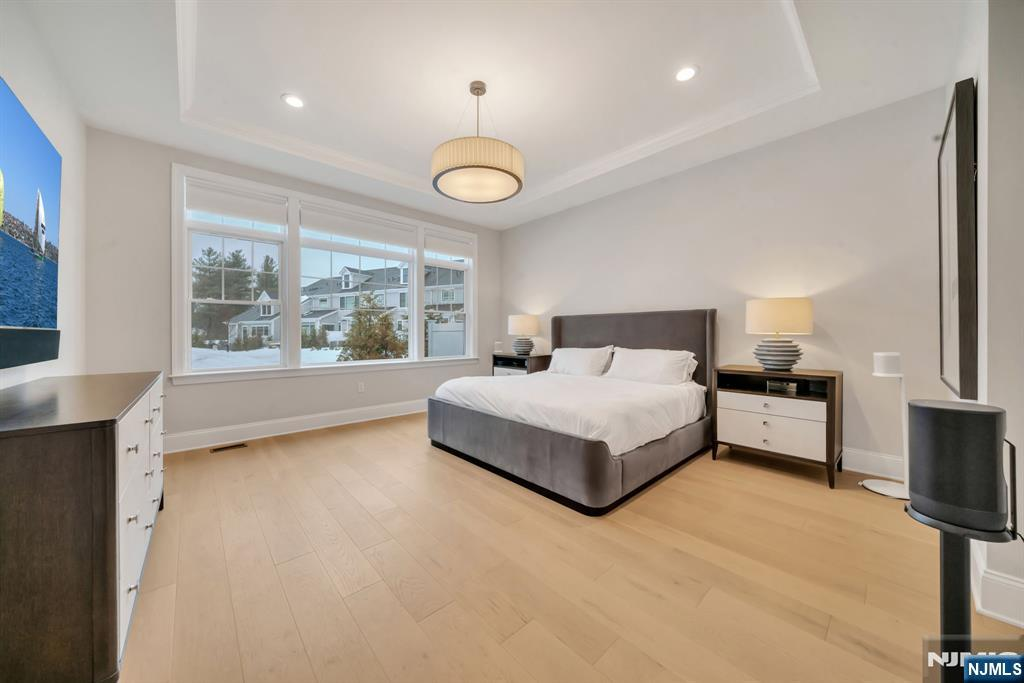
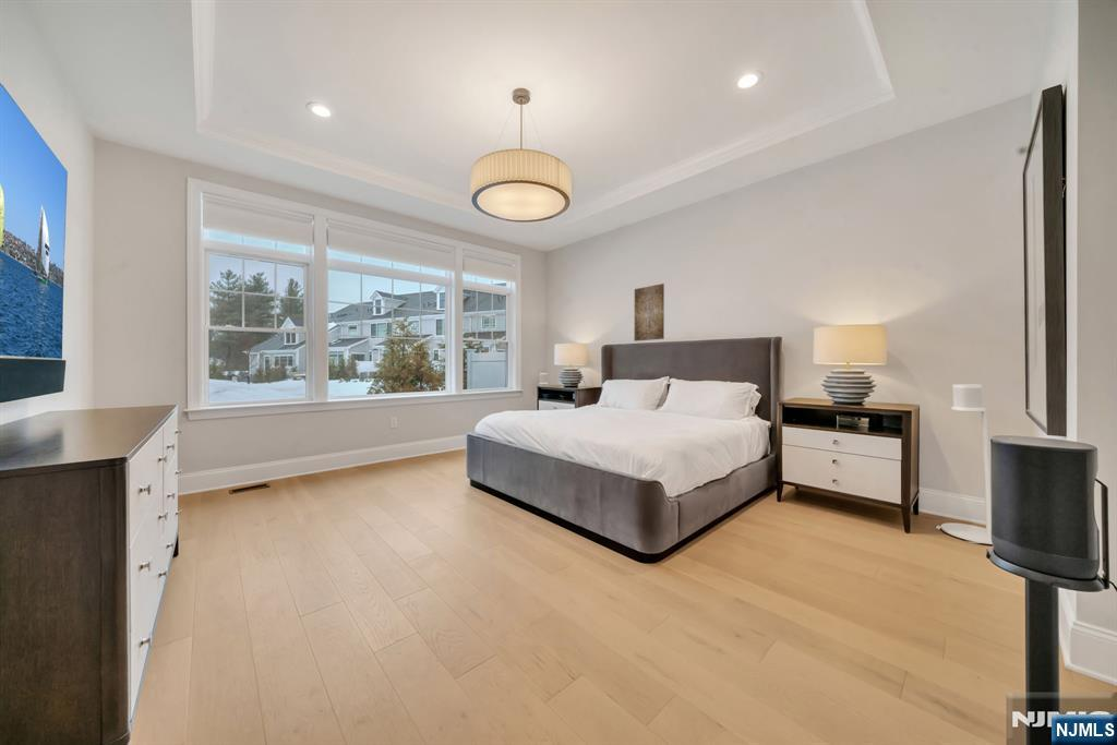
+ wall art (648, 313)
